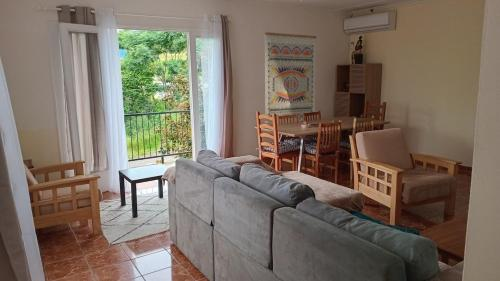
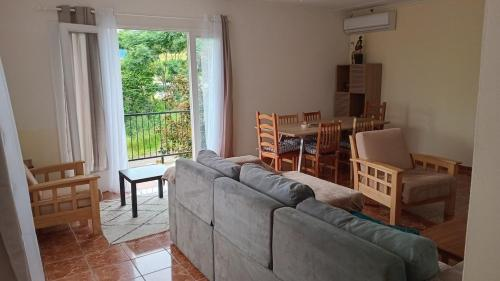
- wall art (291, 84)
